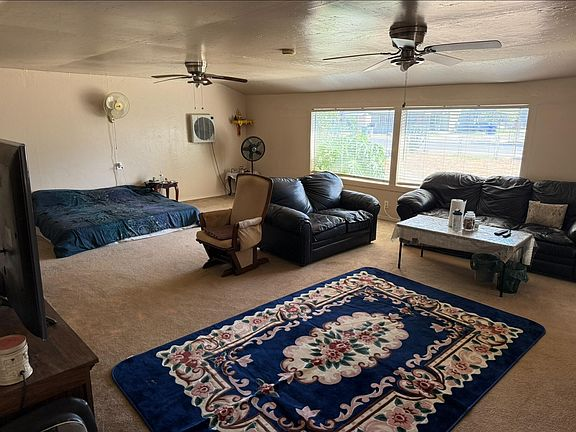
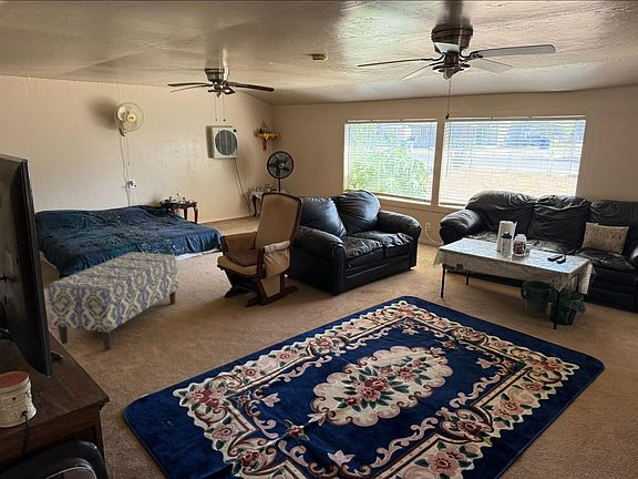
+ bench (122, 295)
